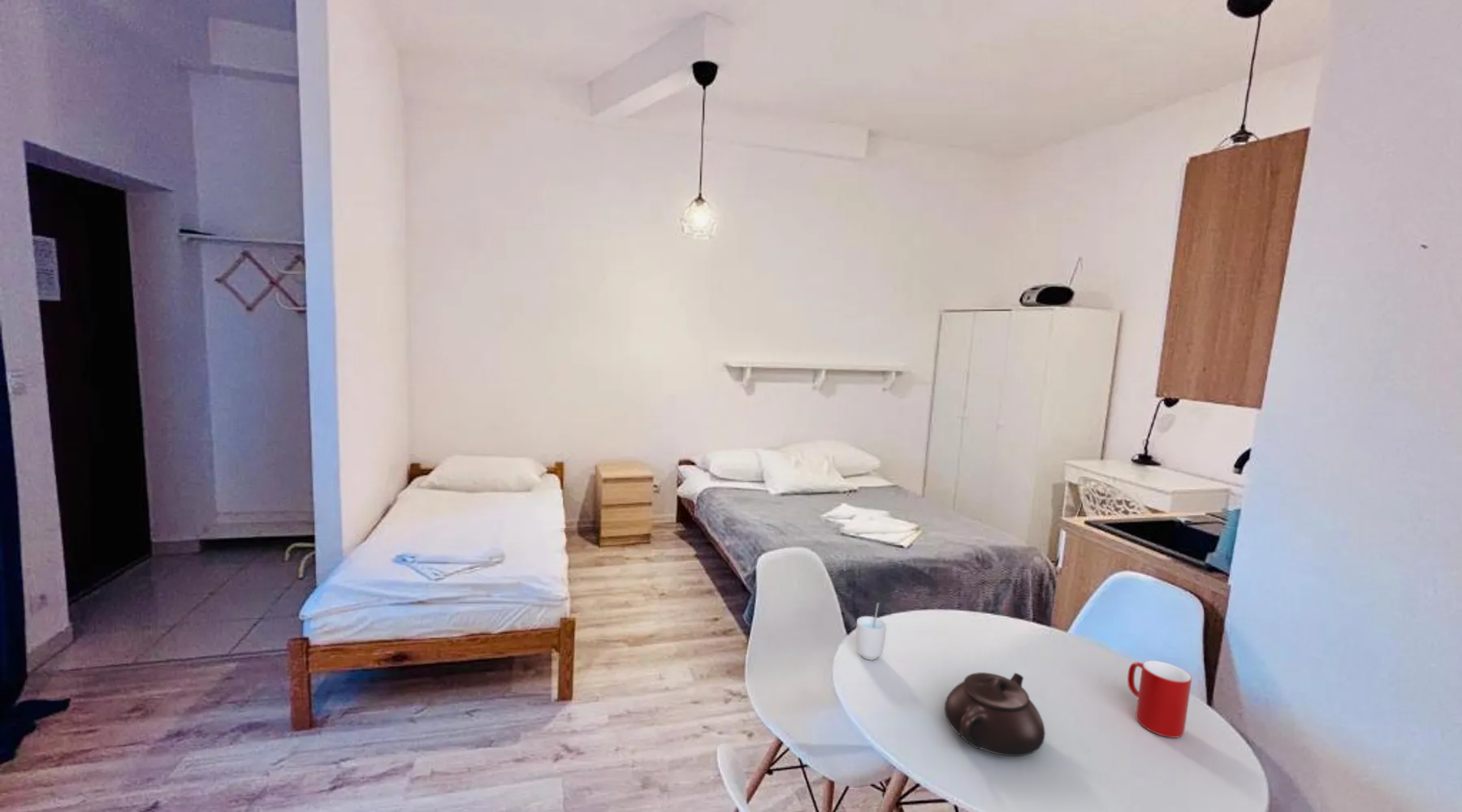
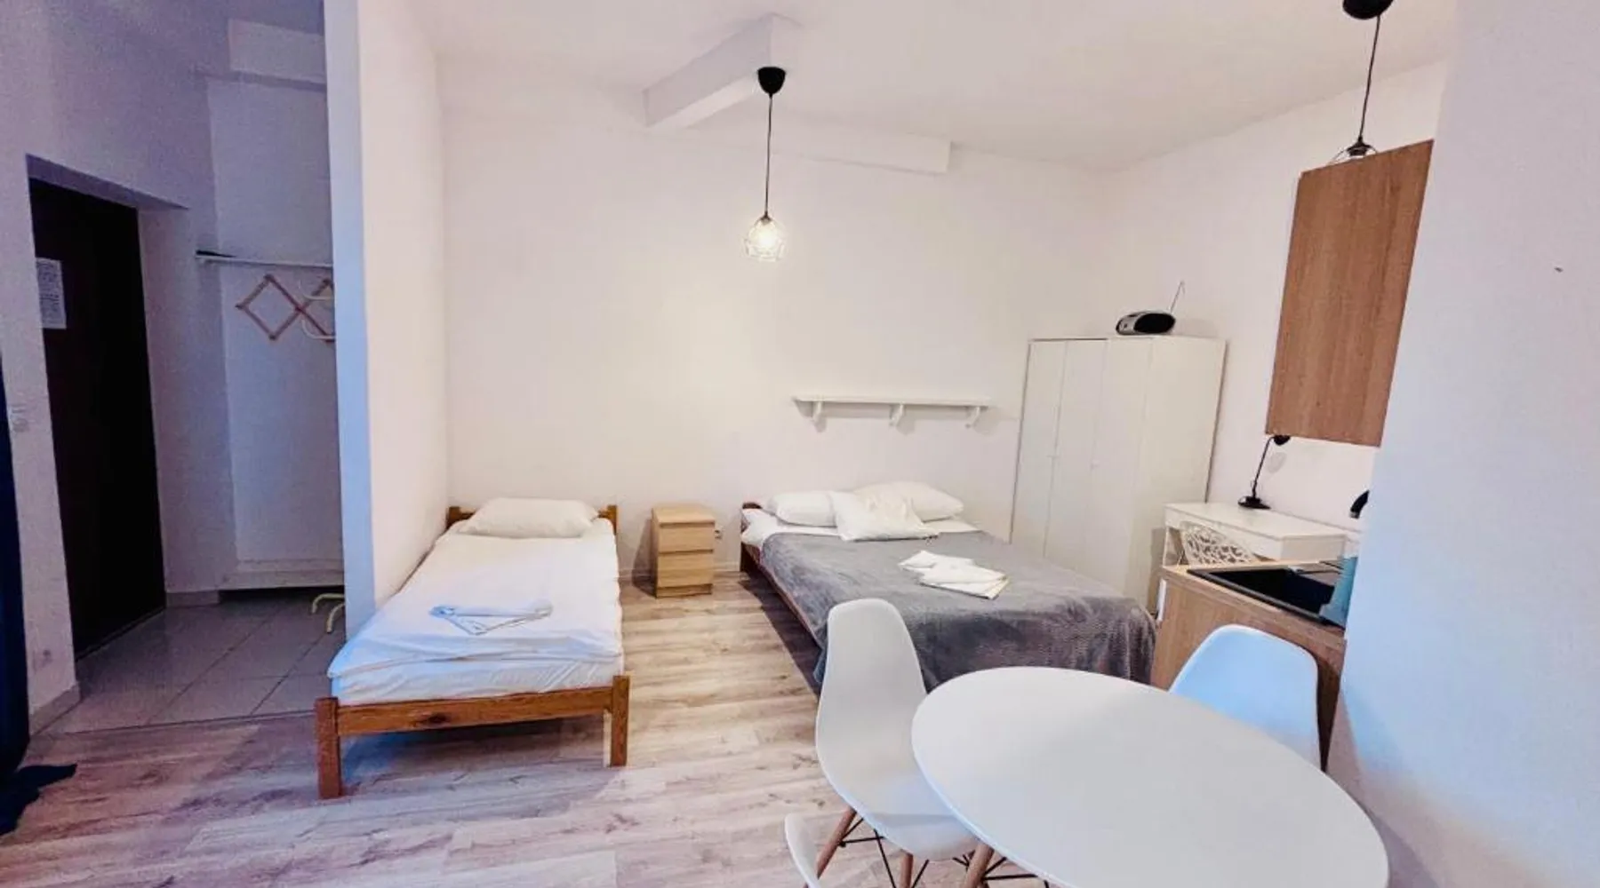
- teapot (991, 706)
- cup (871, 631)
- cup (1157, 693)
